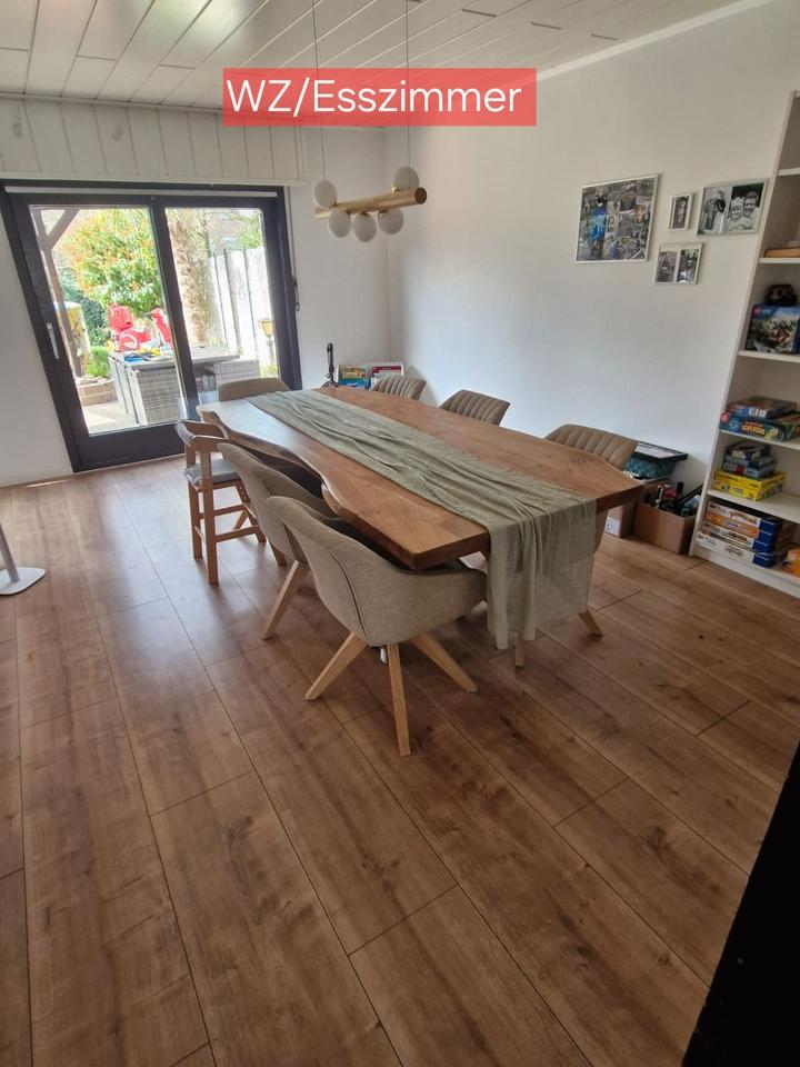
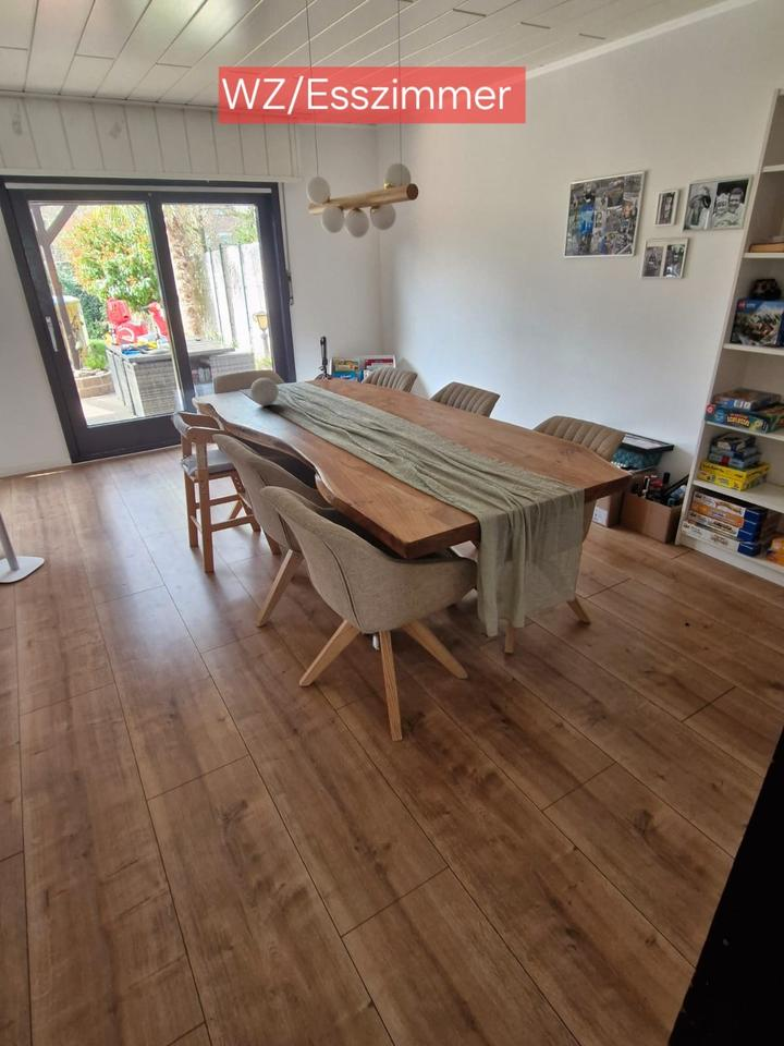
+ decorative ball (264, 391)
